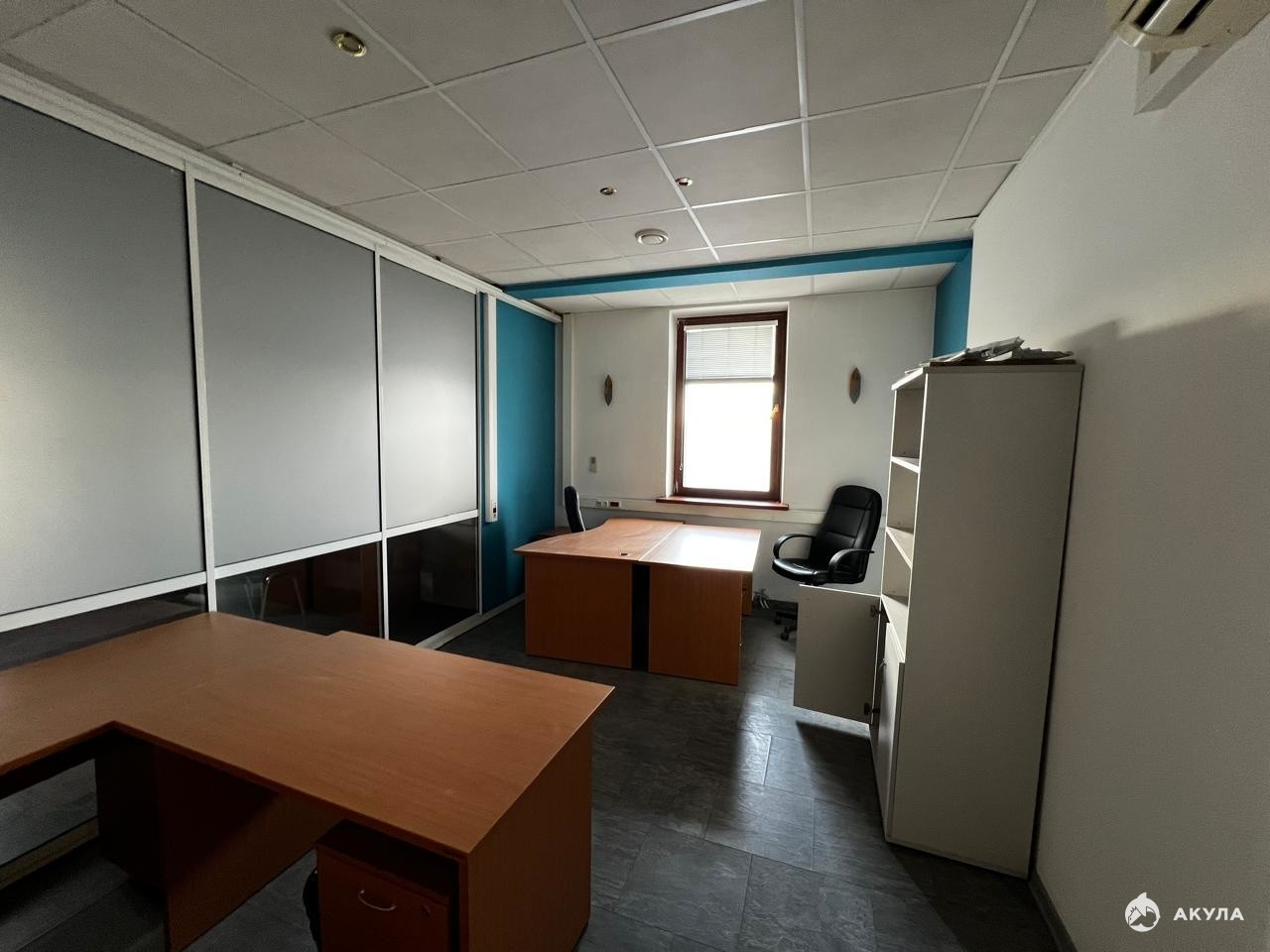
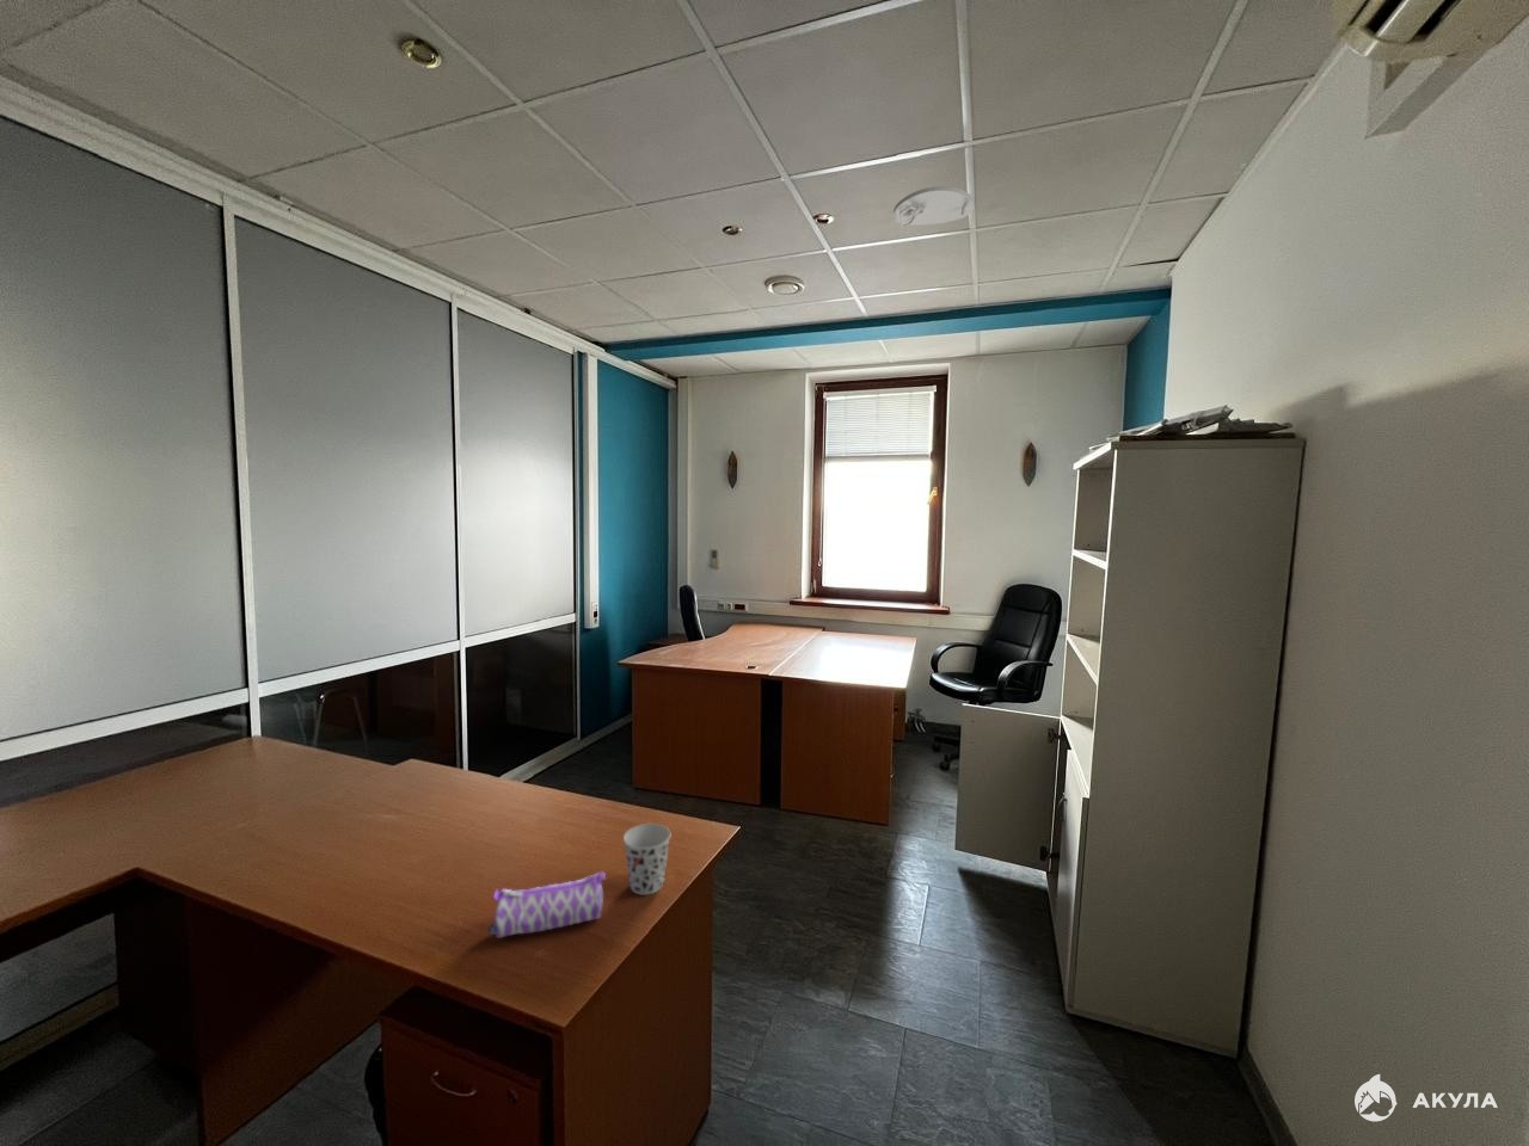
+ cup (647, 860)
+ pencil case (549, 902)
+ smoke detector (932, 212)
